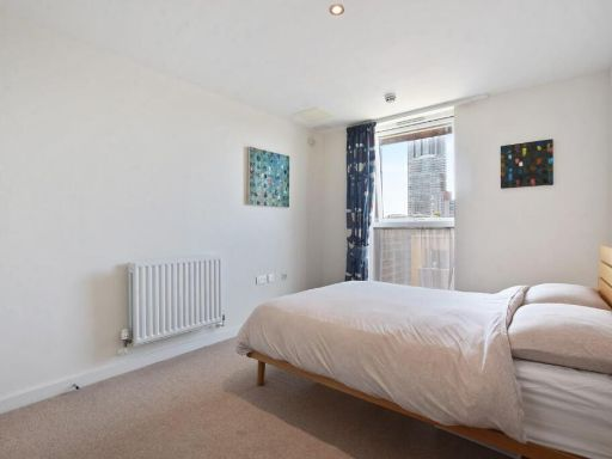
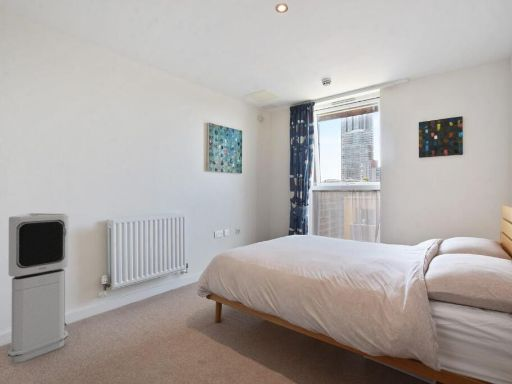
+ air purifier (36, 280)
